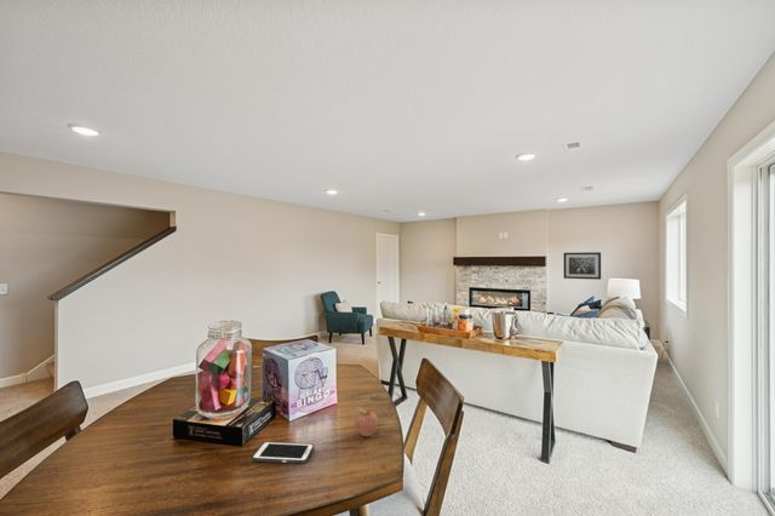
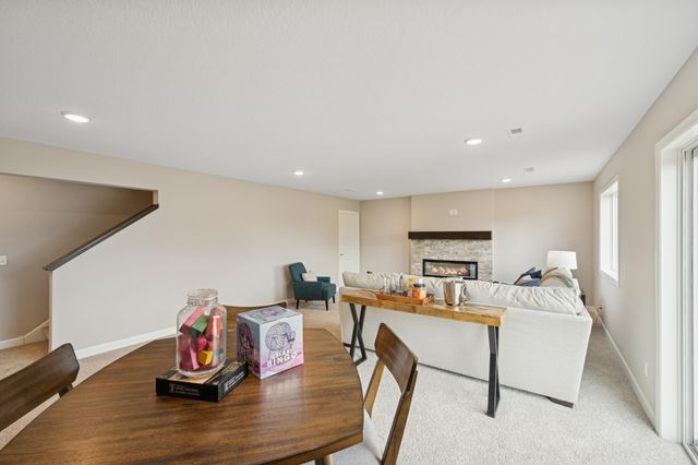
- fruit (366, 420)
- wall art (581, 265)
- cell phone (283, 452)
